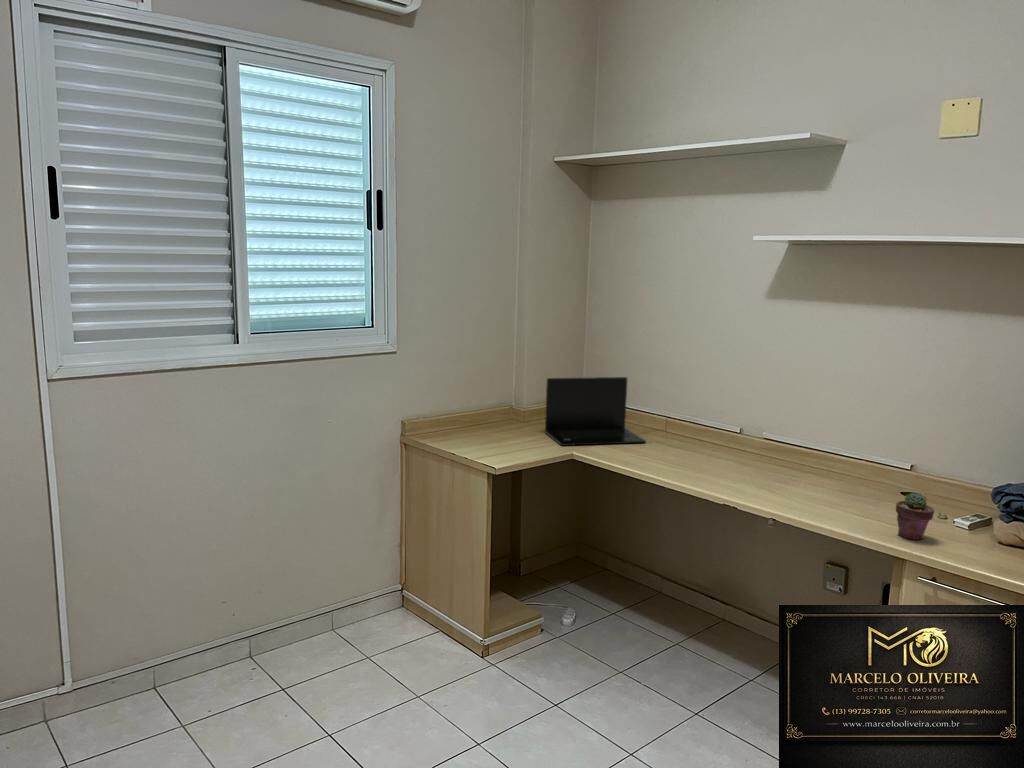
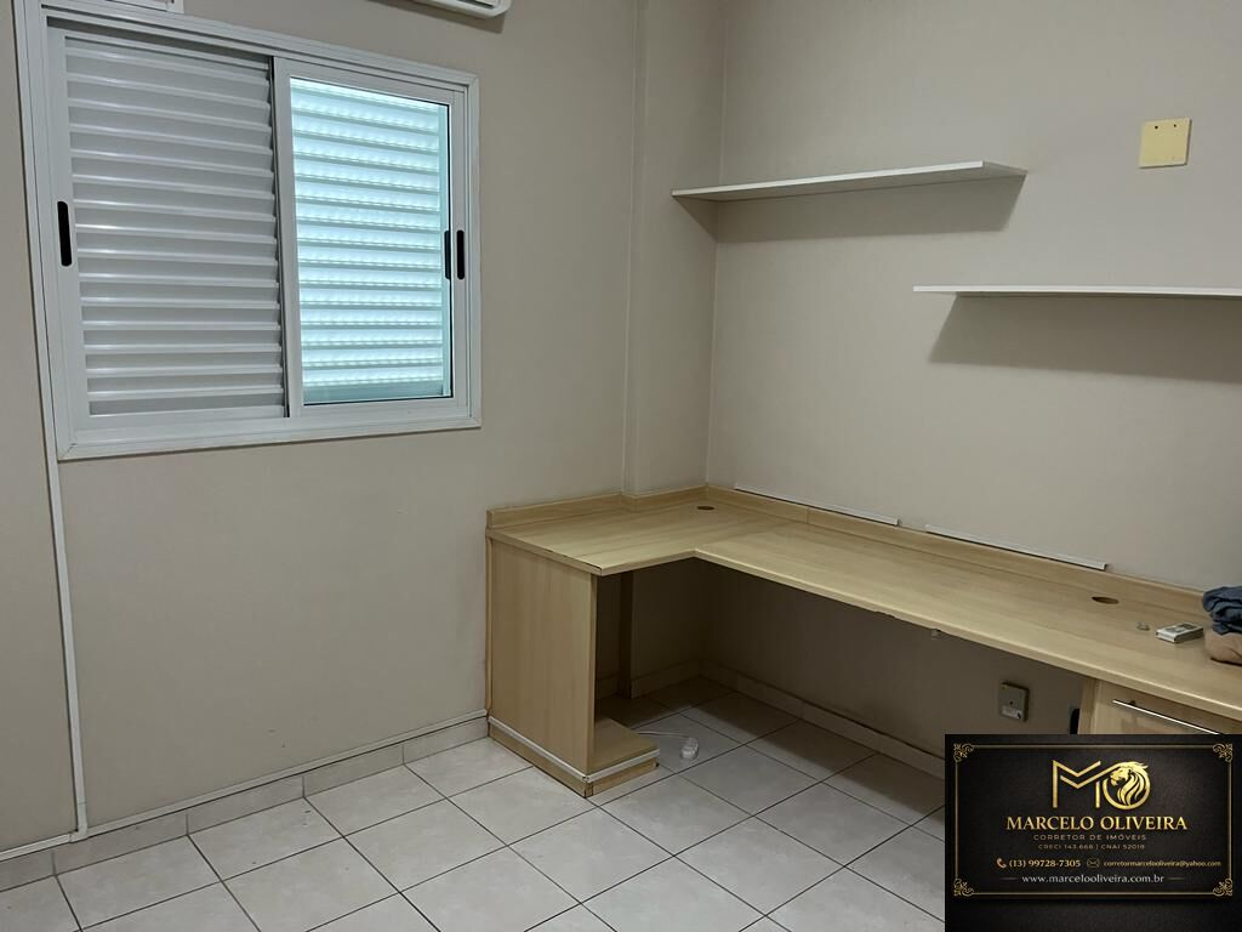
- laptop (595, 410)
- potted succulent (913, 514)
